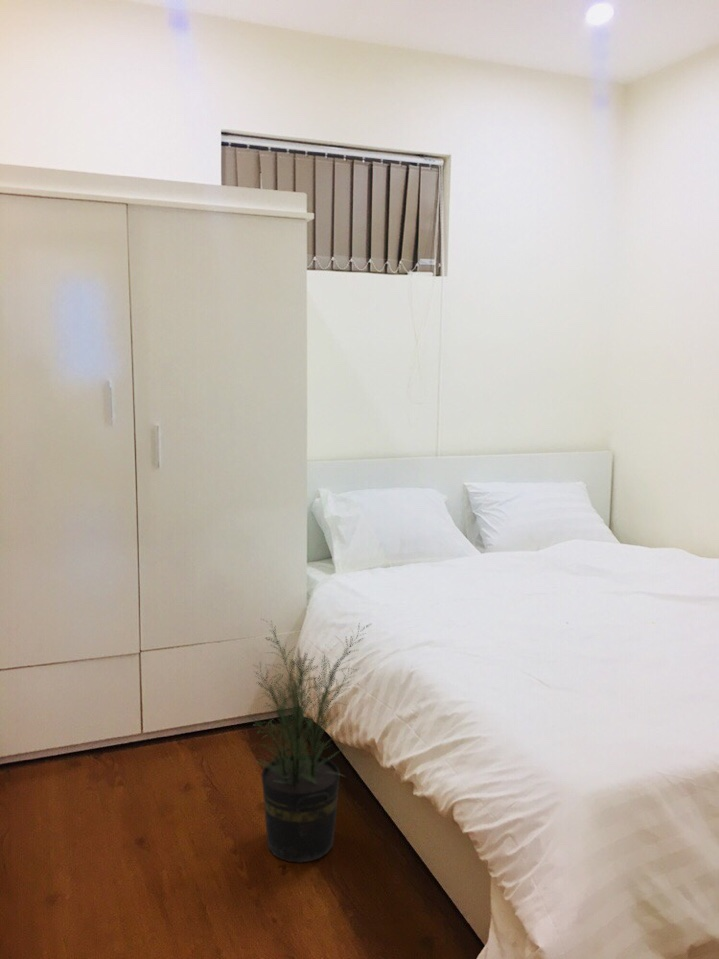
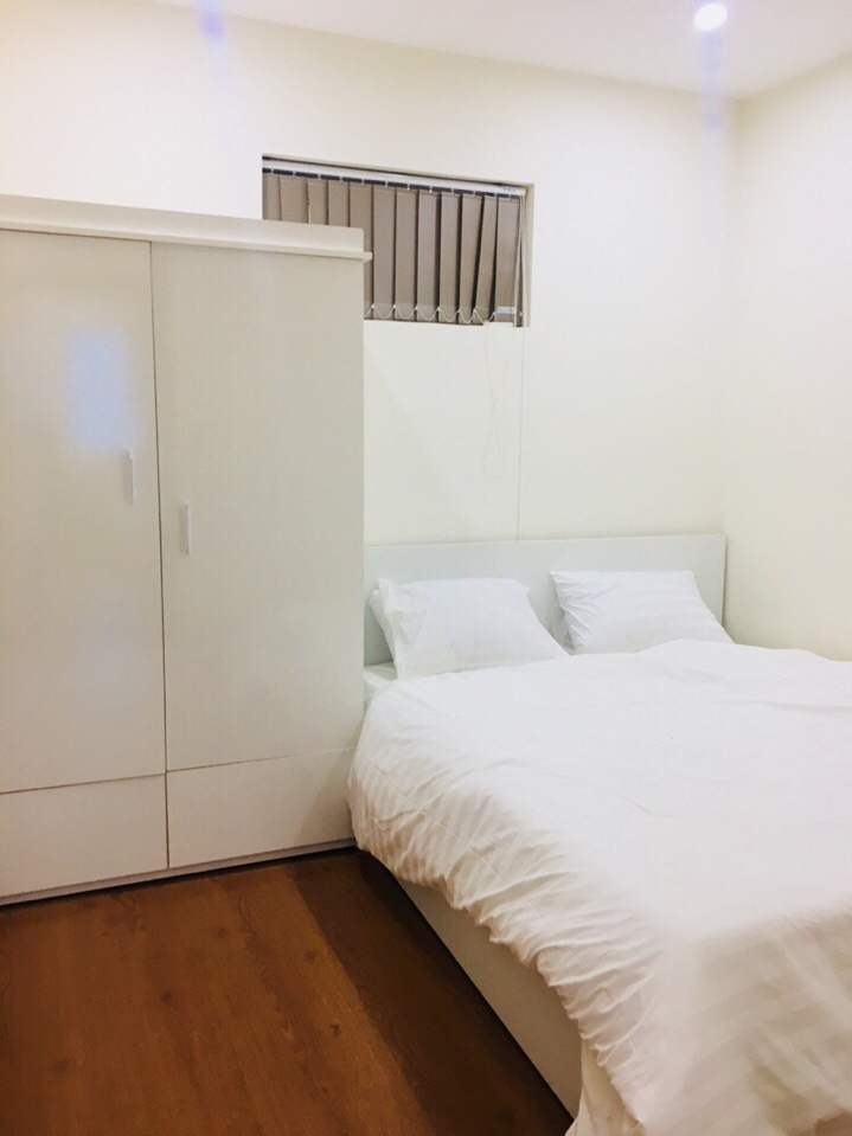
- potted plant (306, 735)
